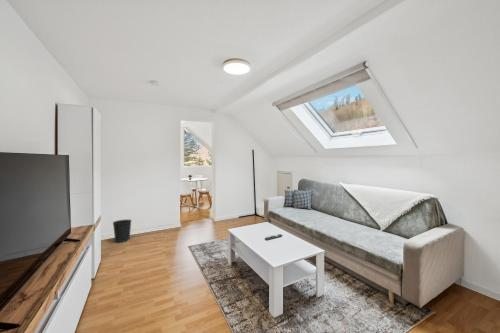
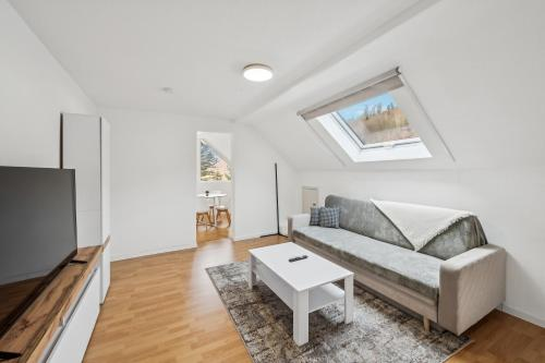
- wastebasket (122, 230)
